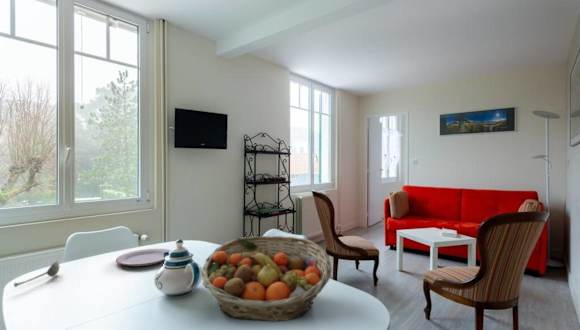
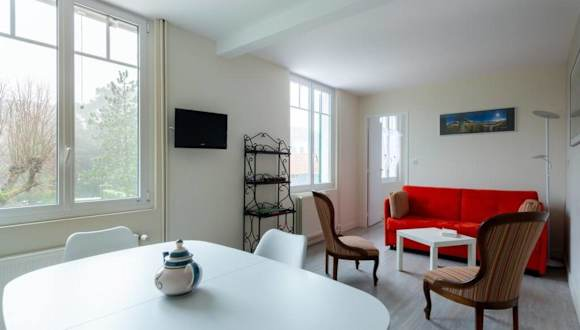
- plate (145, 257)
- soupspoon (40, 275)
- fruit basket (266, 273)
